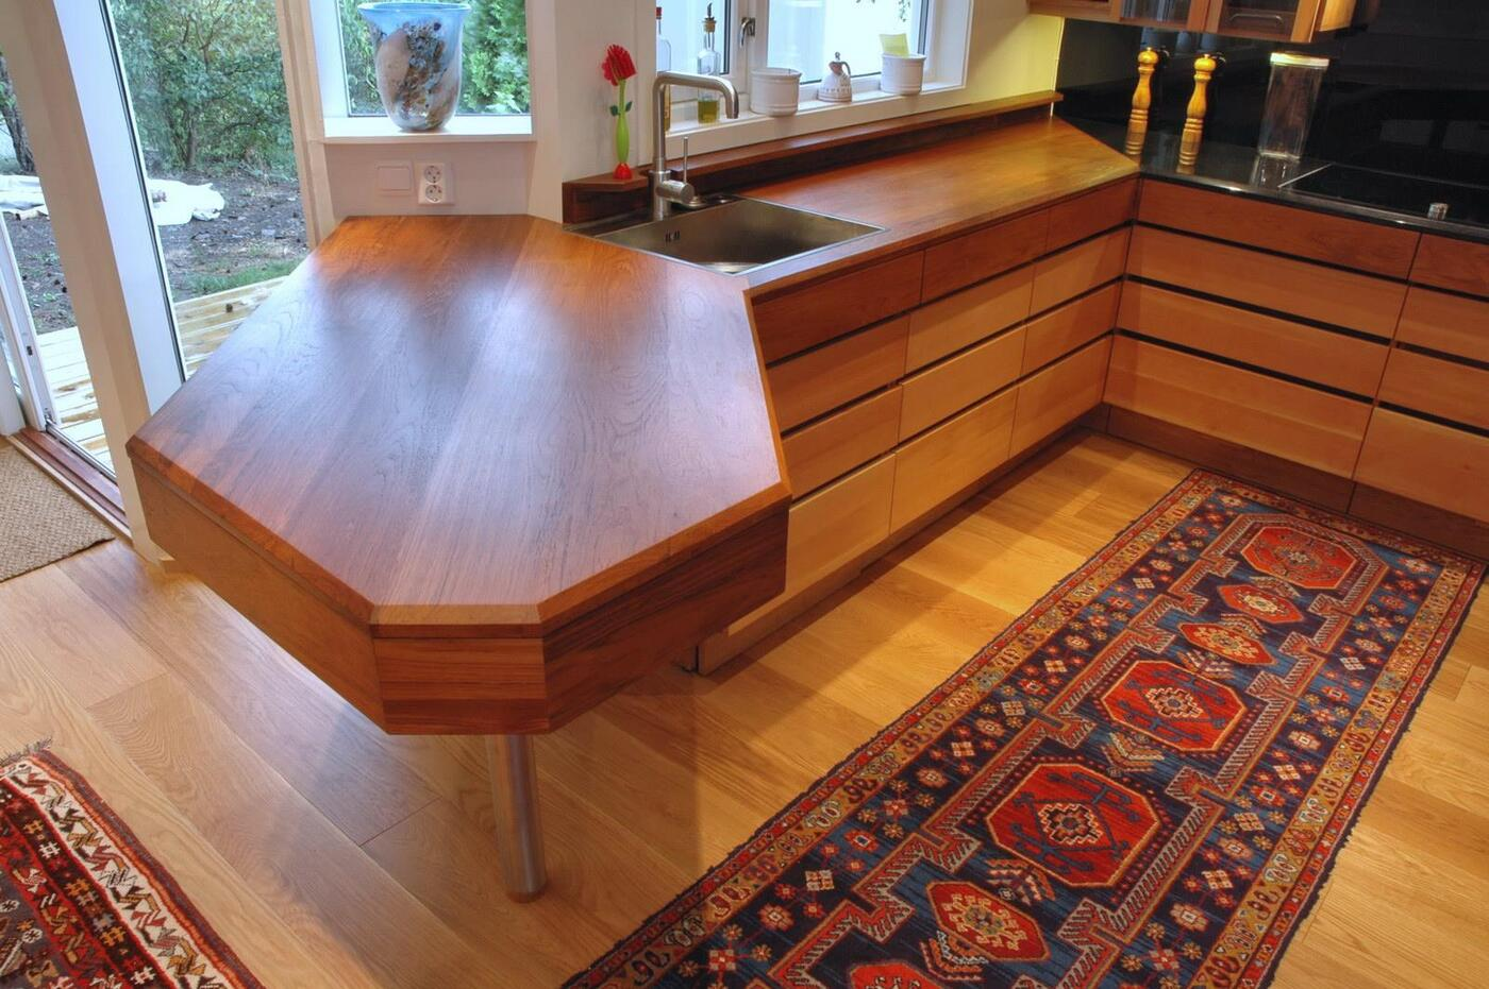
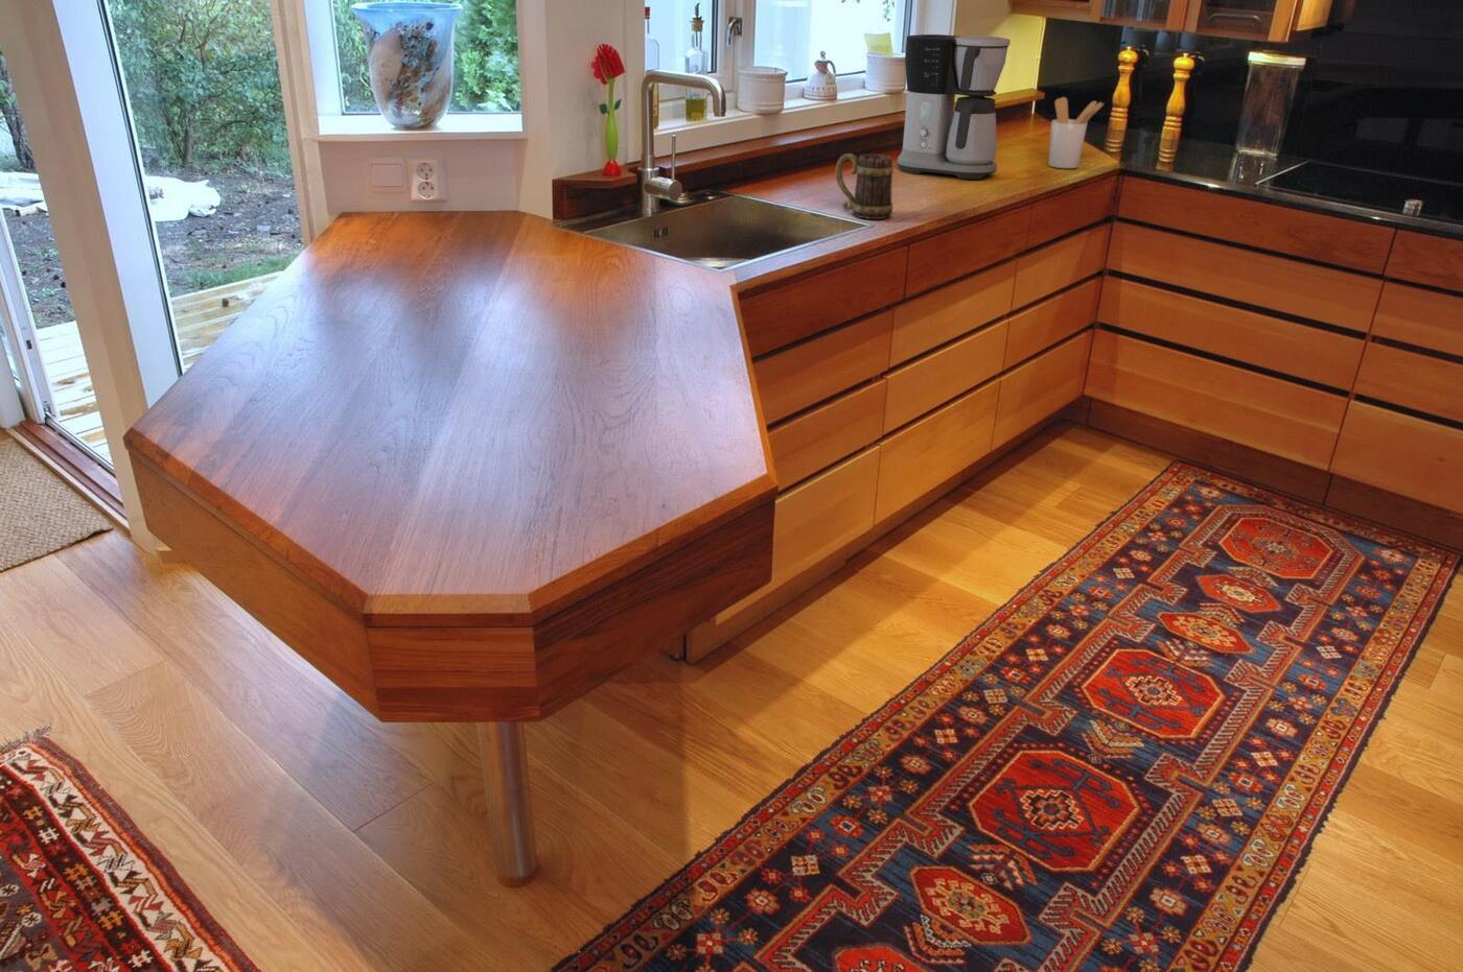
+ utensil holder (1076, 132)
+ coffee maker (949, 105)
+ mug (864, 184)
